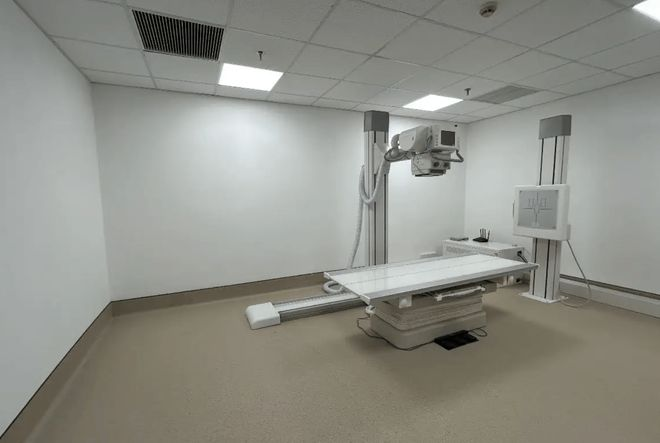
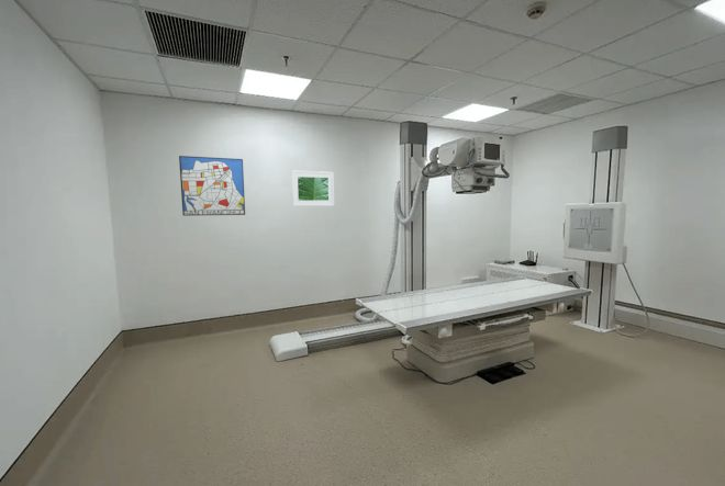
+ wall art (213, 187)
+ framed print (313, 189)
